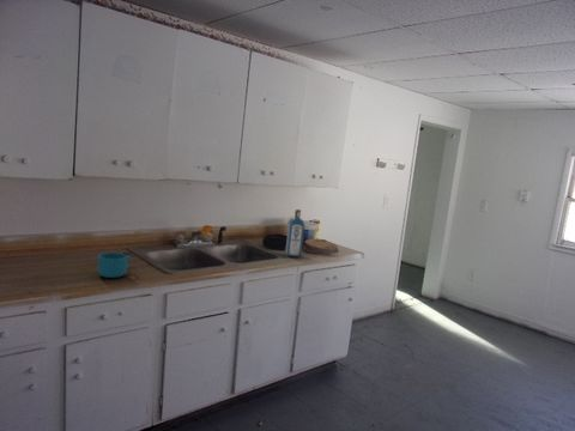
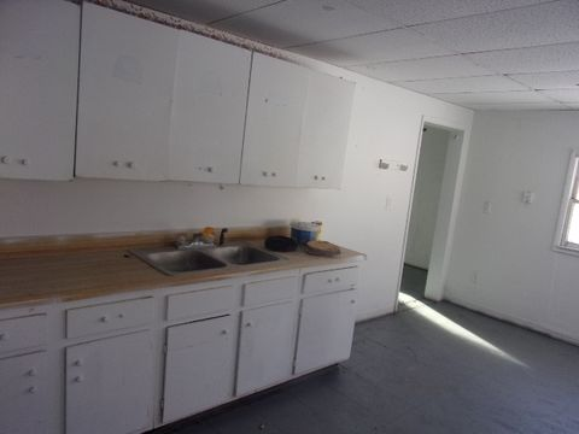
- liquor (295, 232)
- cup (115, 265)
